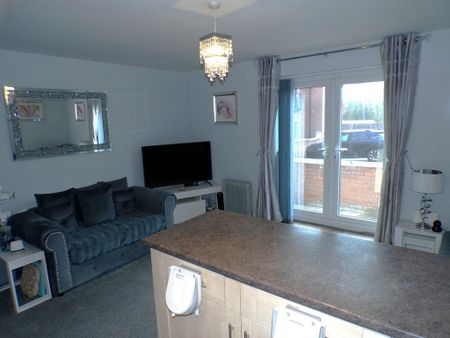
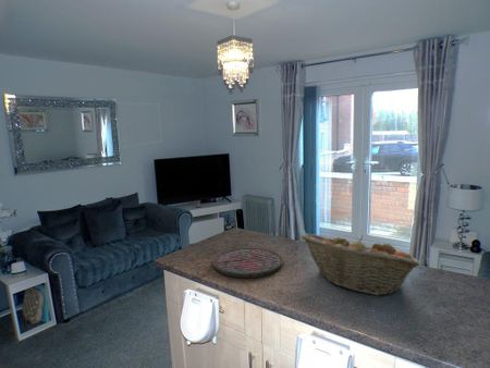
+ cutting board (247, 260)
+ fruit basket (355, 256)
